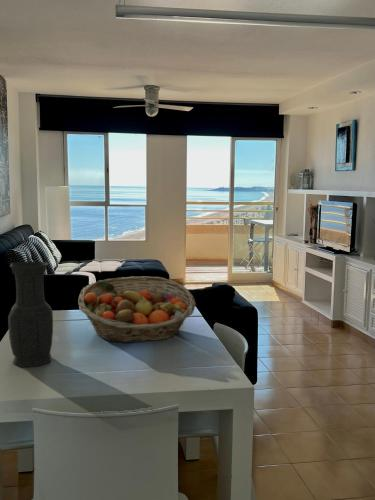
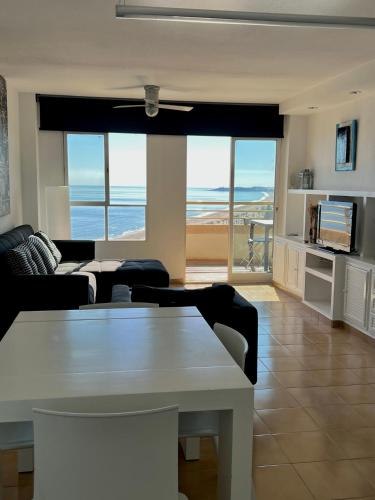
- fruit basket (137, 307)
- vase (30, 312)
